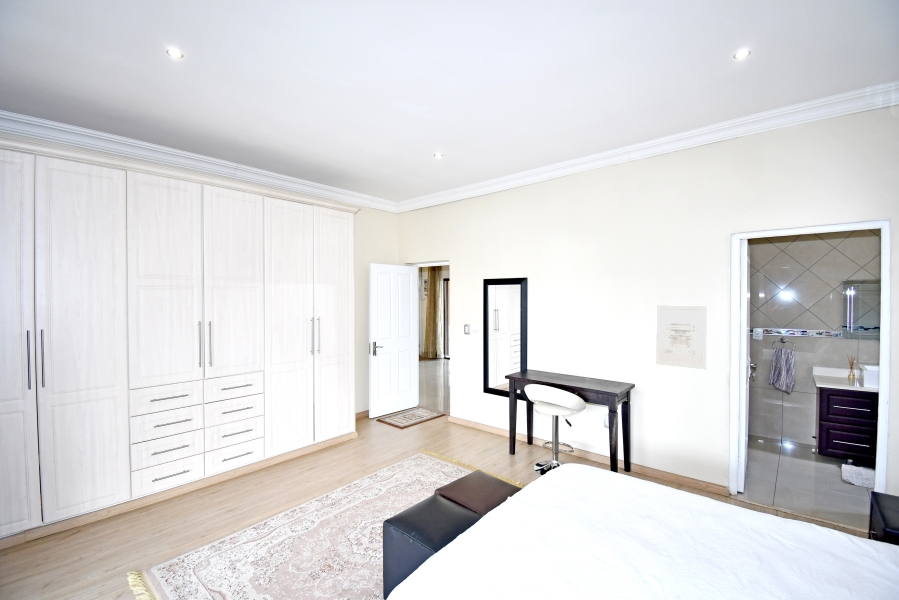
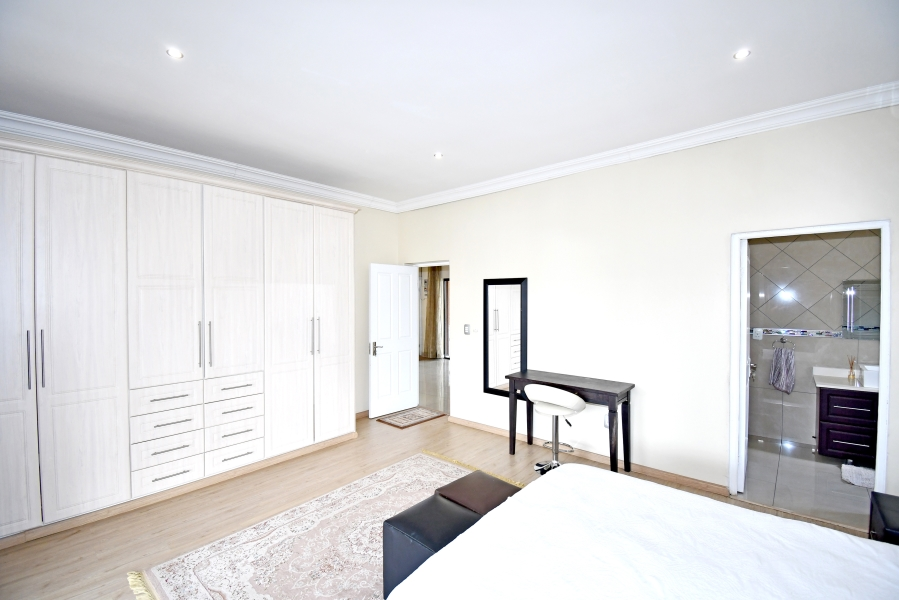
- wall art (680, 336)
